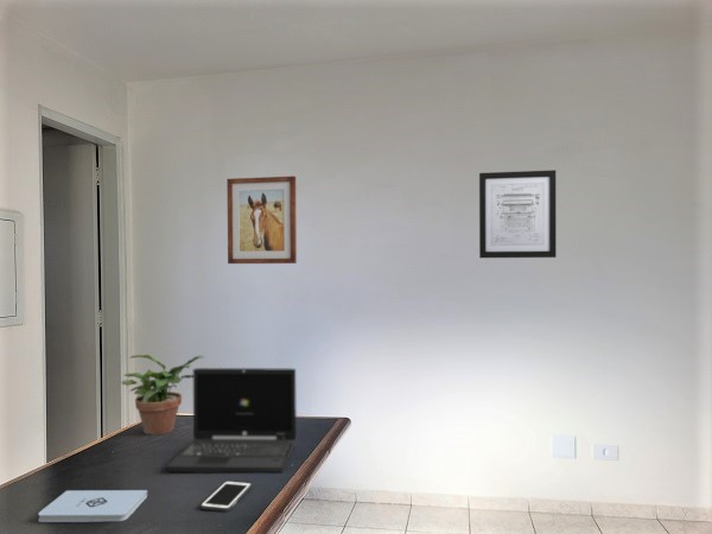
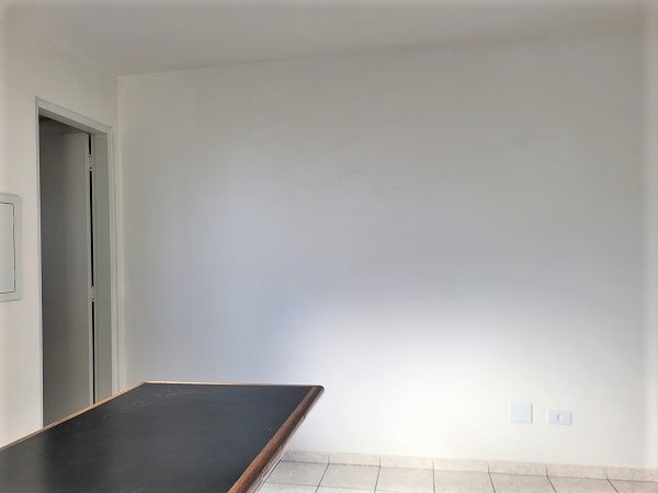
- laptop (235, 417)
- wall art (516, 215)
- potted plant (166, 389)
- wall art (261, 221)
- cell phone (227, 495)
- notepad (94, 504)
